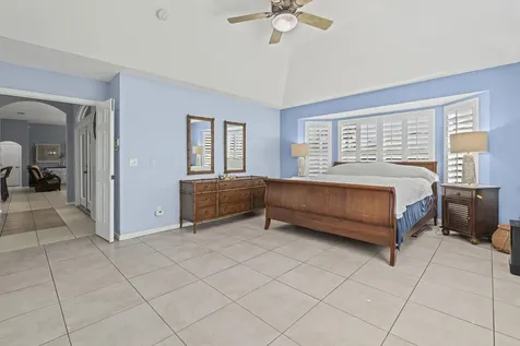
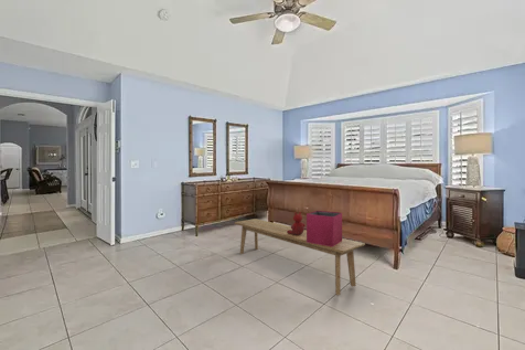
+ stuffed bear (296, 222)
+ bench (290, 242)
+ storage bin (324, 226)
